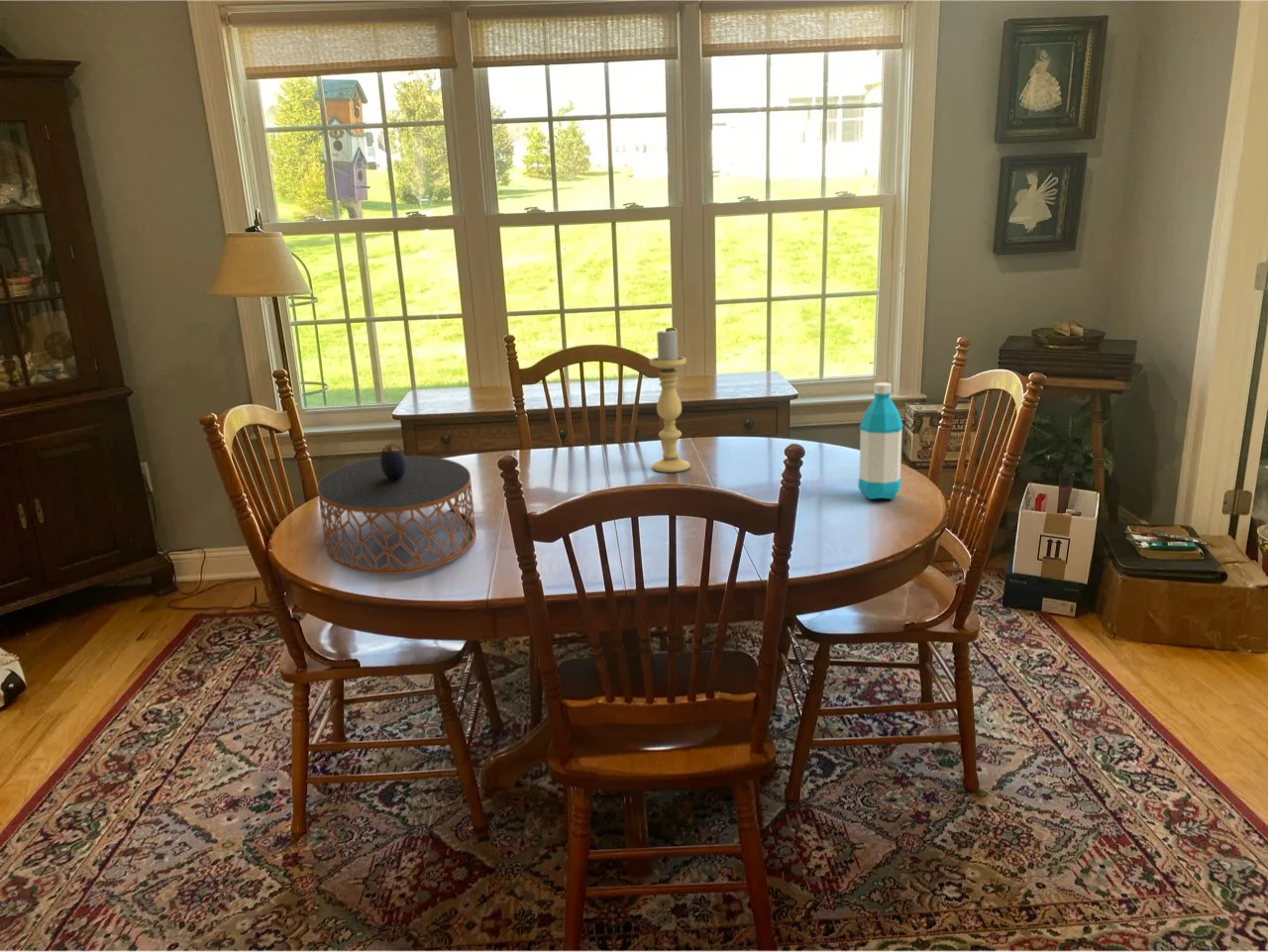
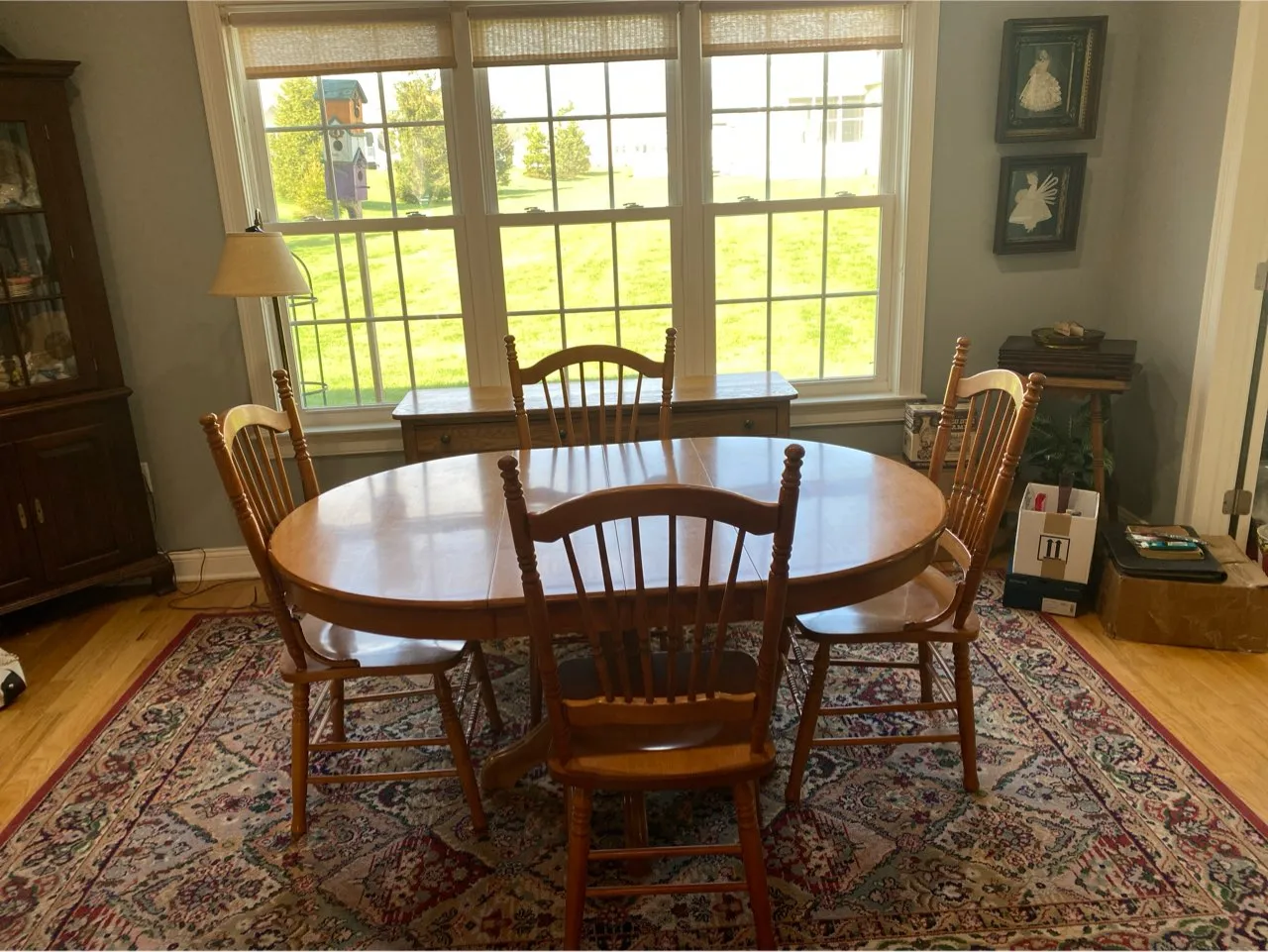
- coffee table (396, 491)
- water bottle (881, 441)
- candle holder (669, 398)
